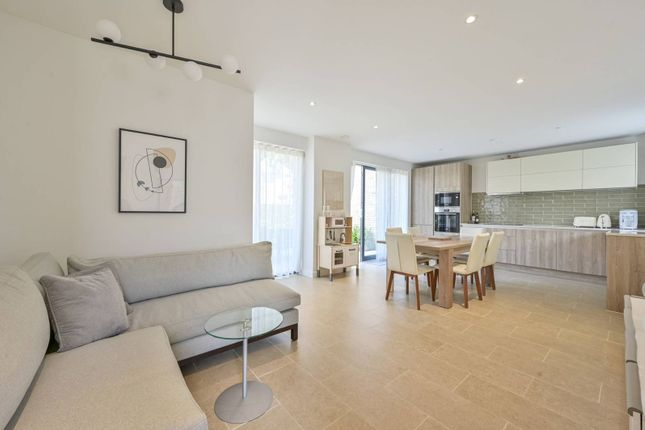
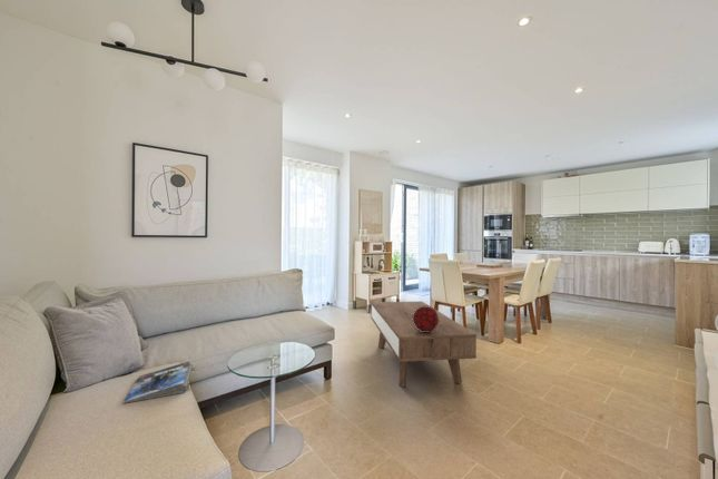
+ coffee table (414, 339)
+ magazine (161, 379)
+ decorative orb (425, 319)
